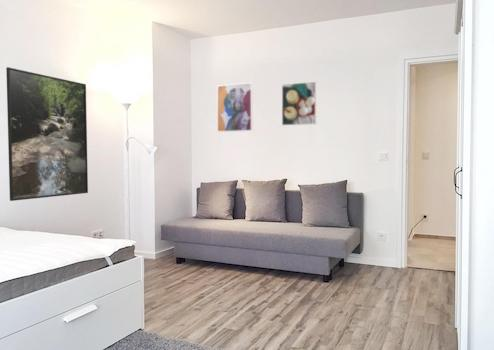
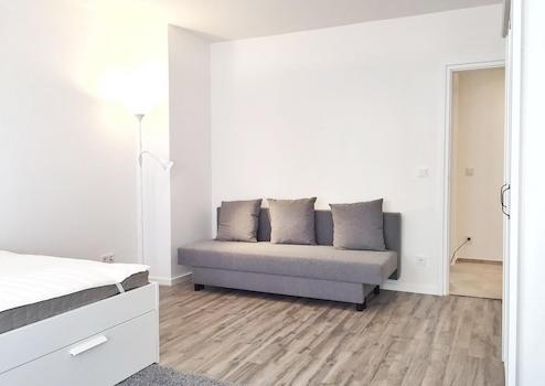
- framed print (51, 136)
- wall art (234, 108)
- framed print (298, 104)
